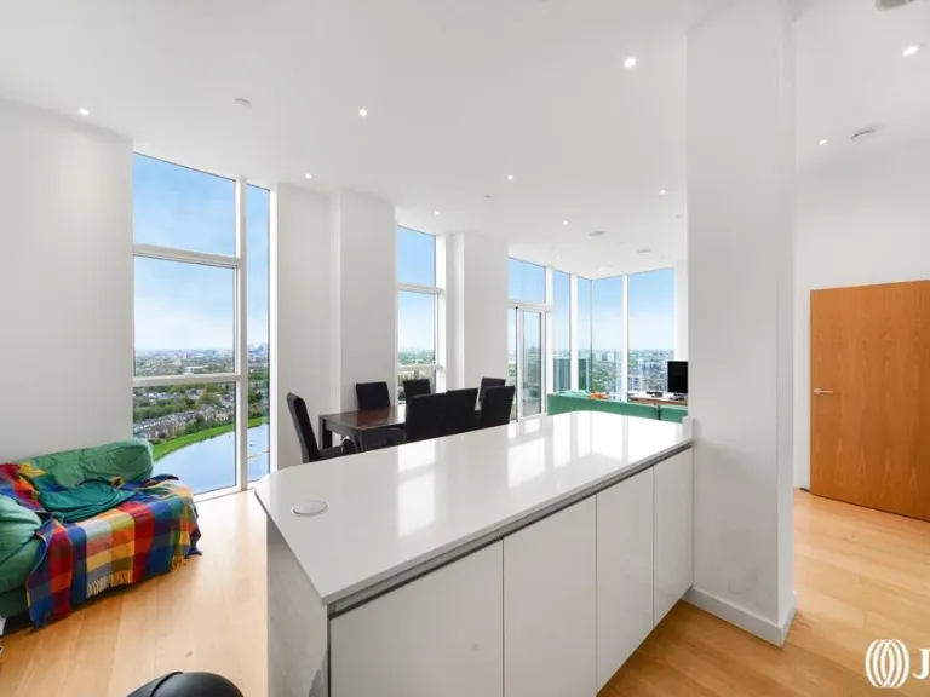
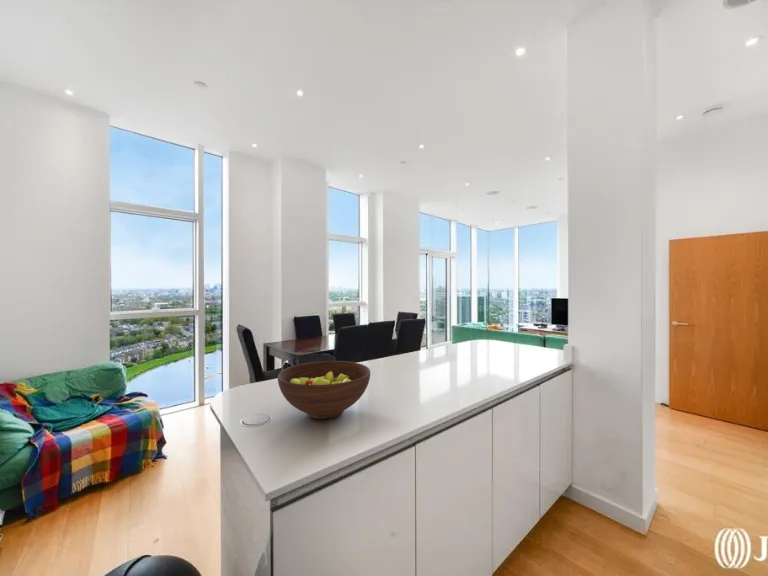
+ fruit bowl (325, 392)
